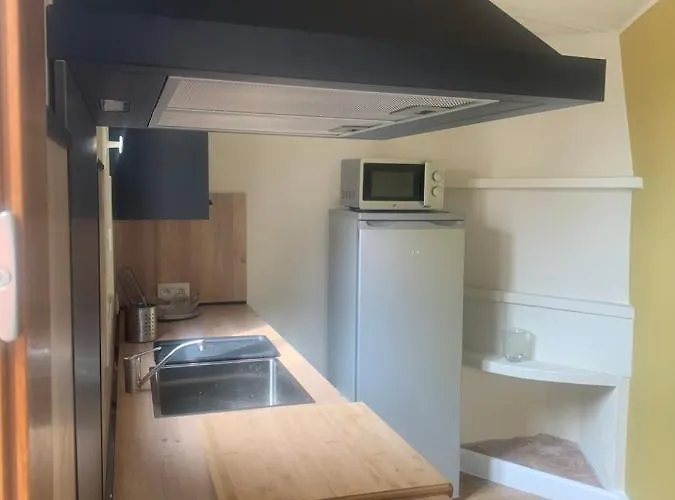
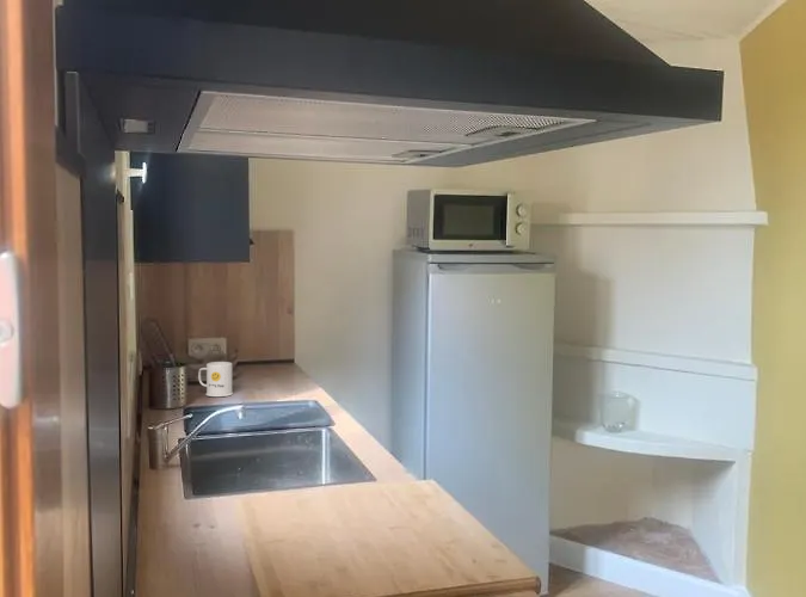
+ mug (215, 378)
